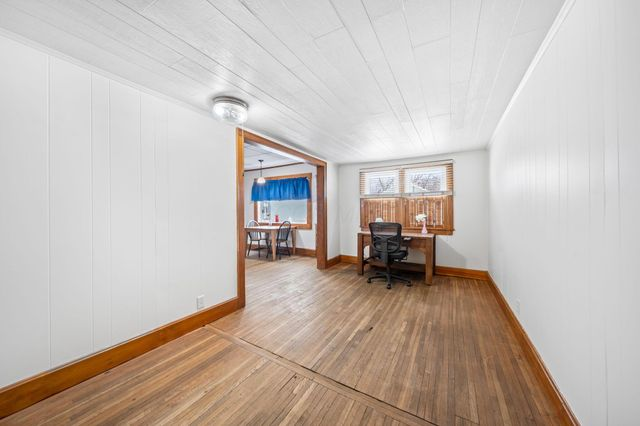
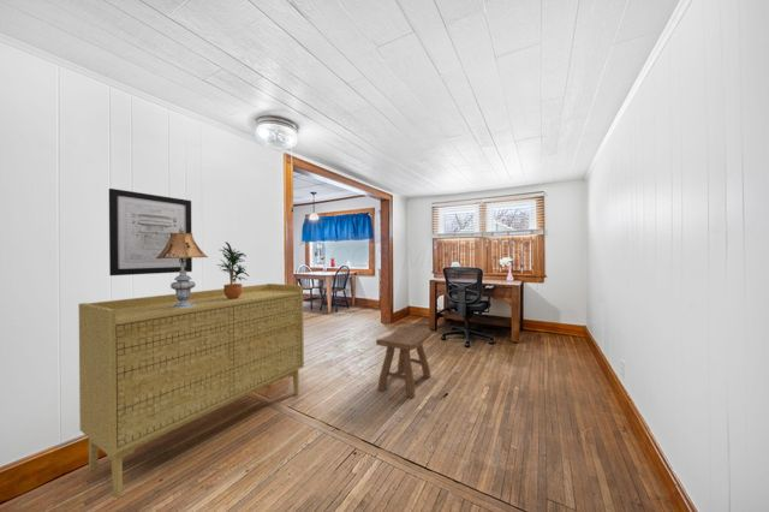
+ wall art (154, 234)
+ sideboard (215, 358)
+ potted plant (233, 269)
+ table lamp (181, 266)
+ stool (405, 358)
